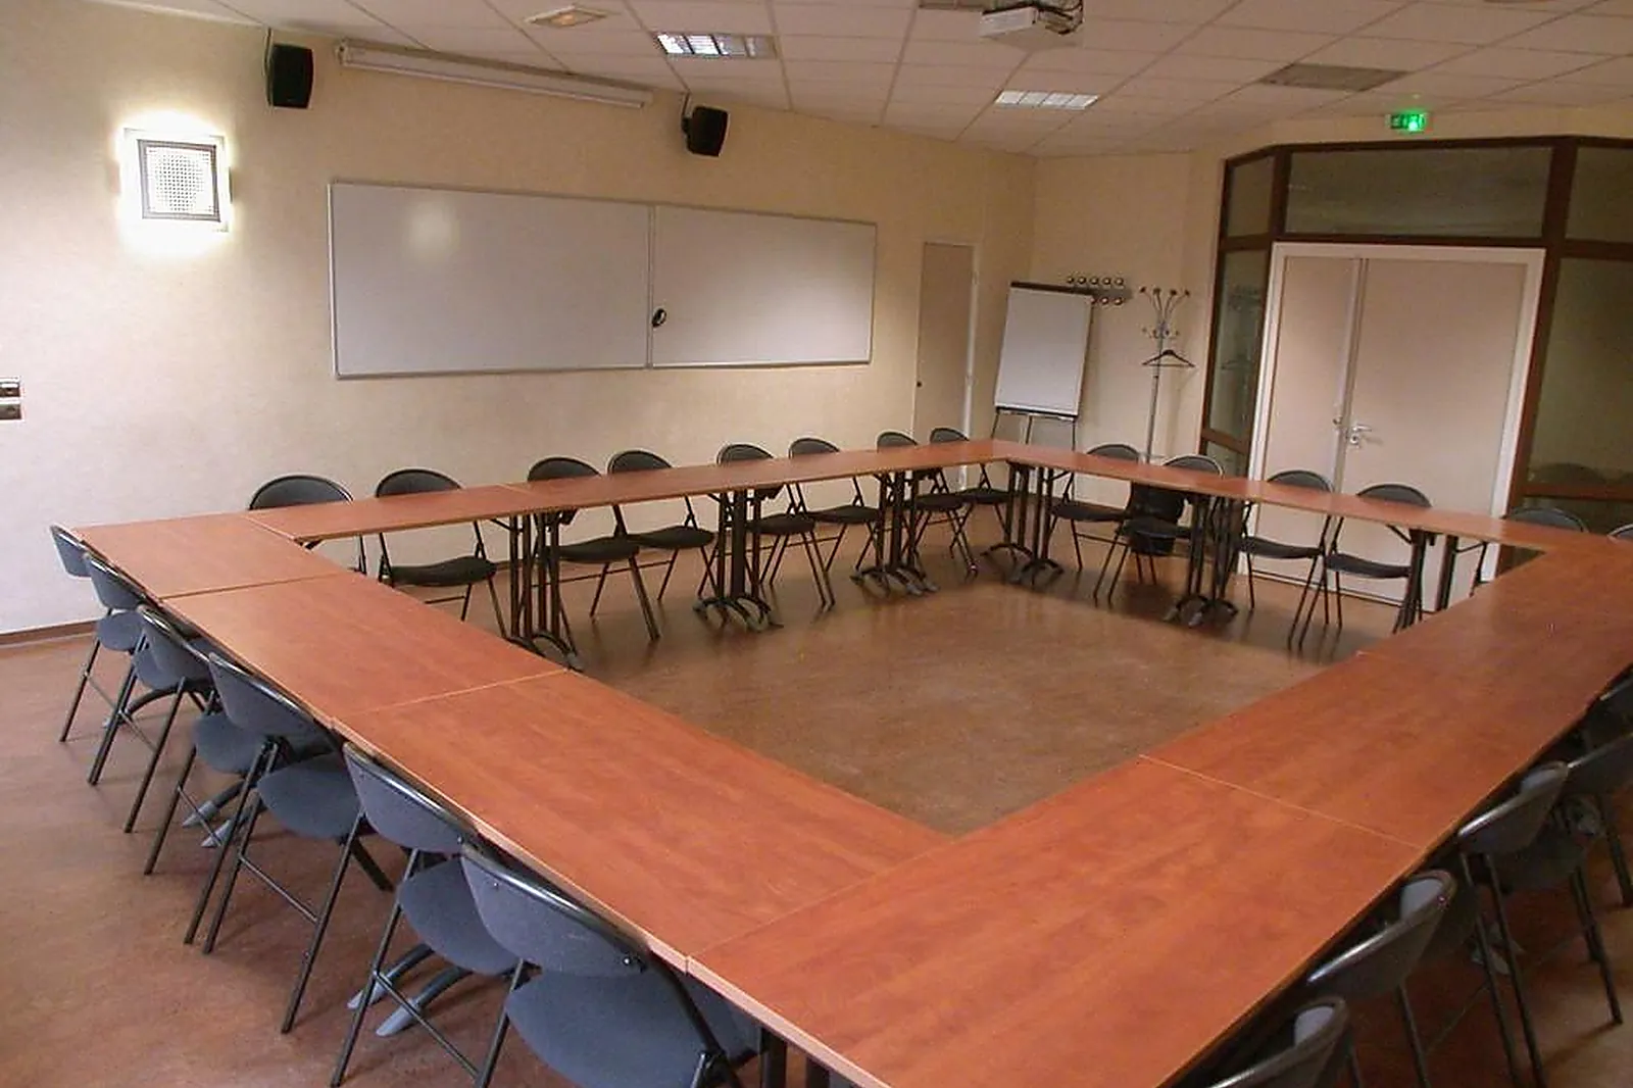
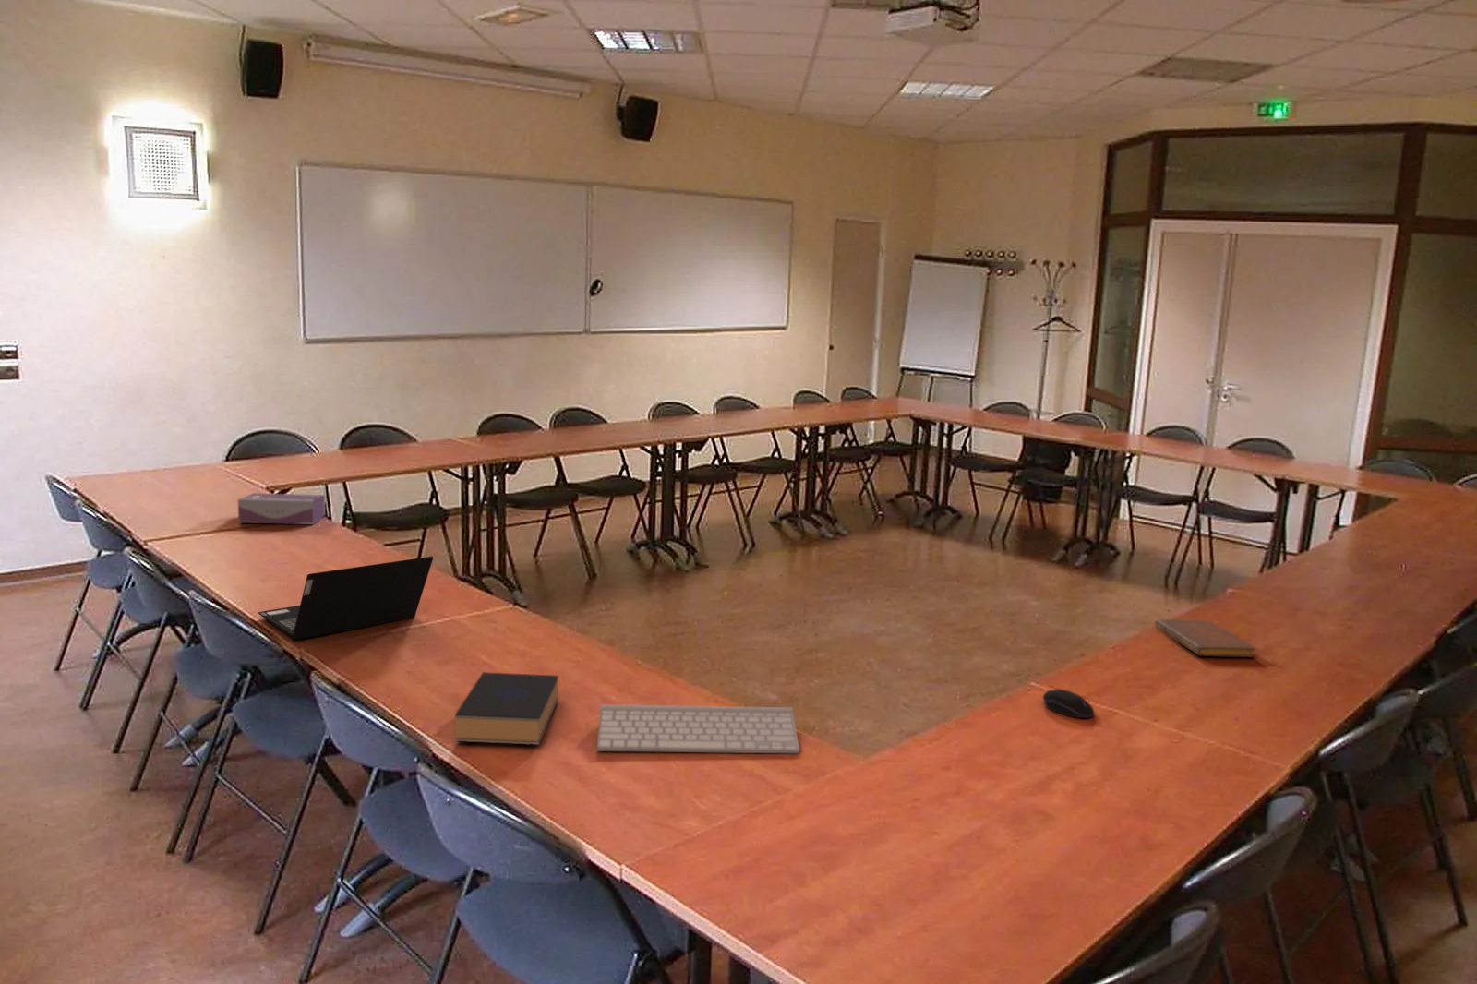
+ computer mouse (1068, 702)
+ laptop computer (345, 588)
+ notebook (1204, 637)
+ book (508, 708)
+ tissue box (282, 507)
+ keyboard (698, 726)
